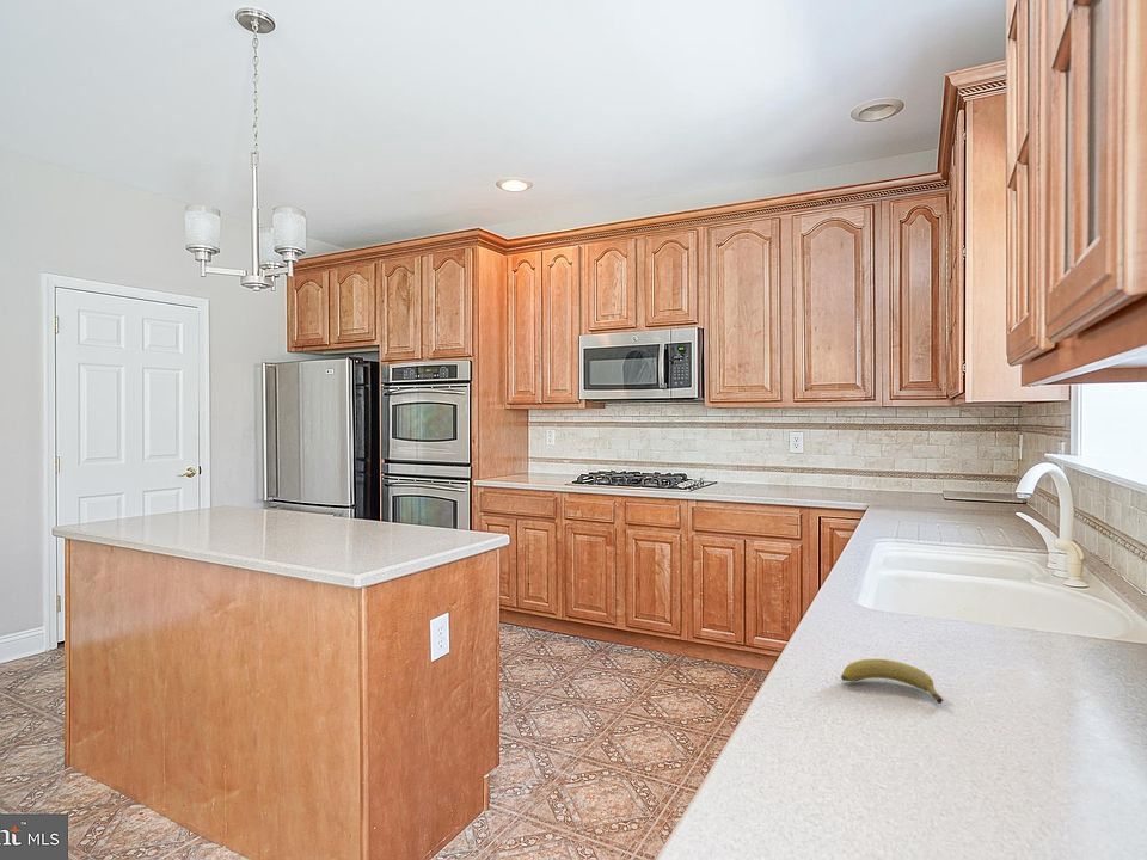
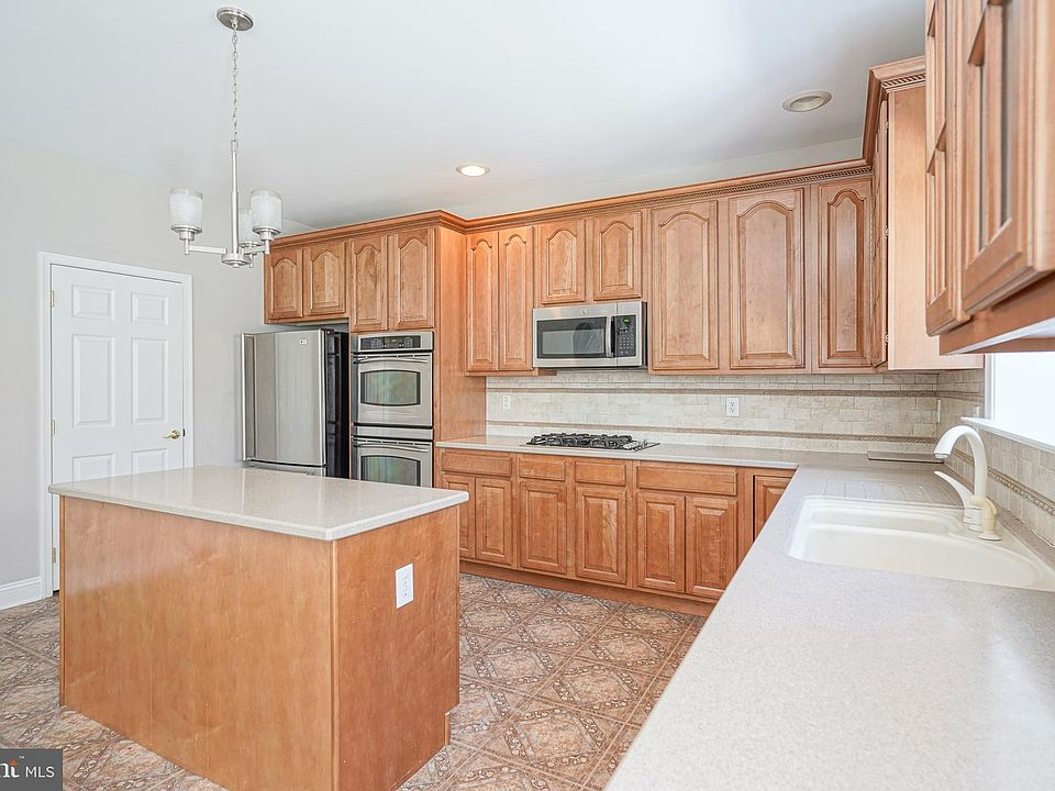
- fruit (893, 676)
